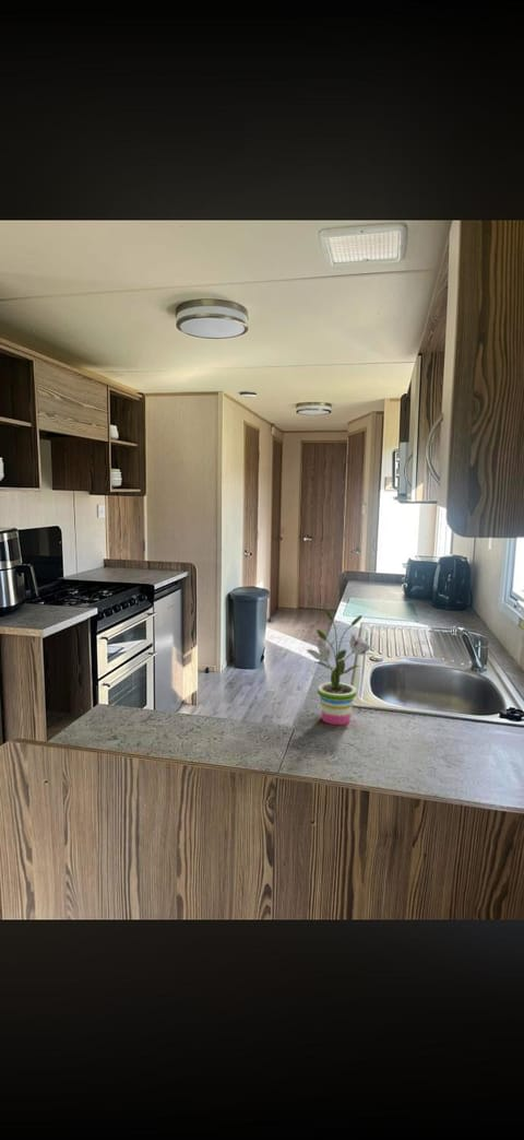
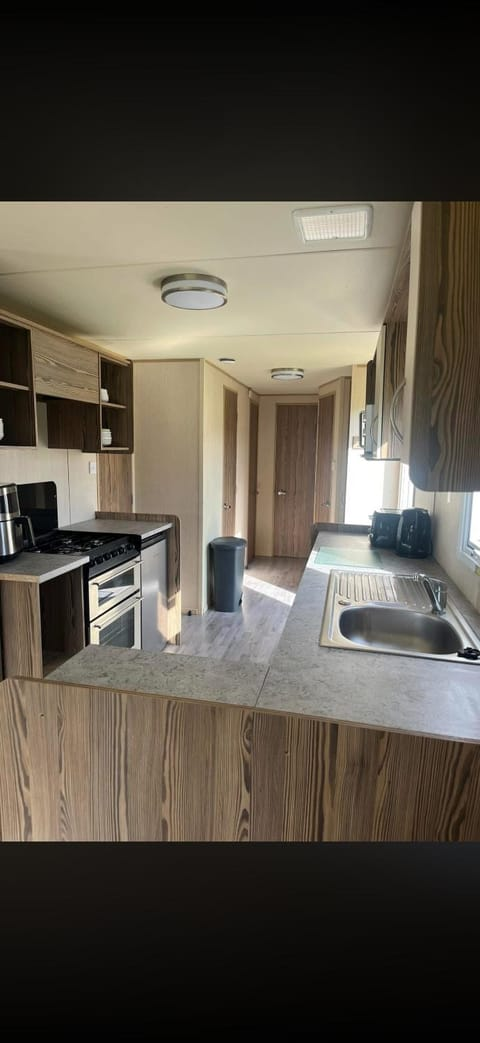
- potted plant (340, 661)
